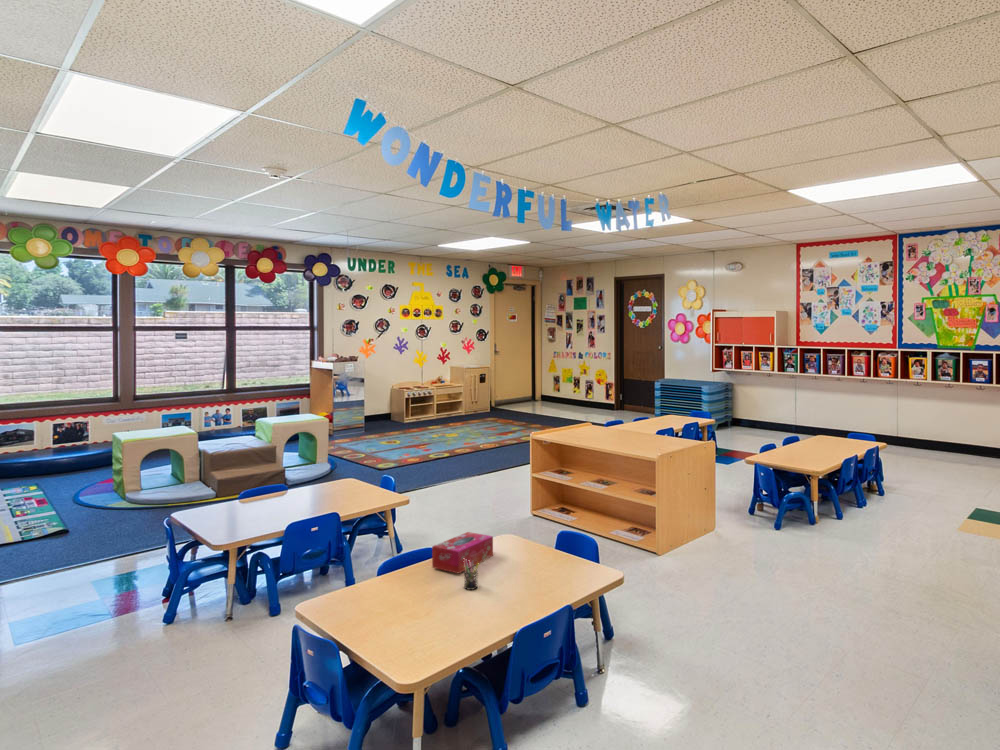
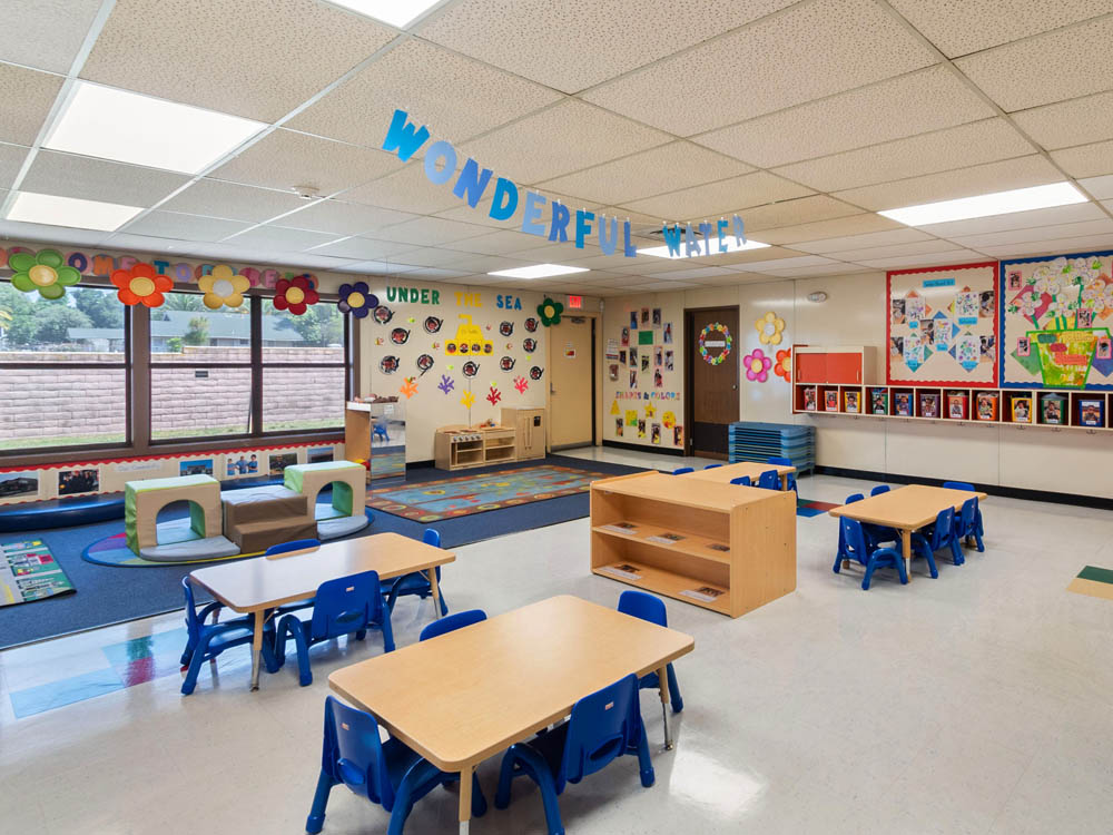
- pen holder (469, 573)
- tissue box (463, 551)
